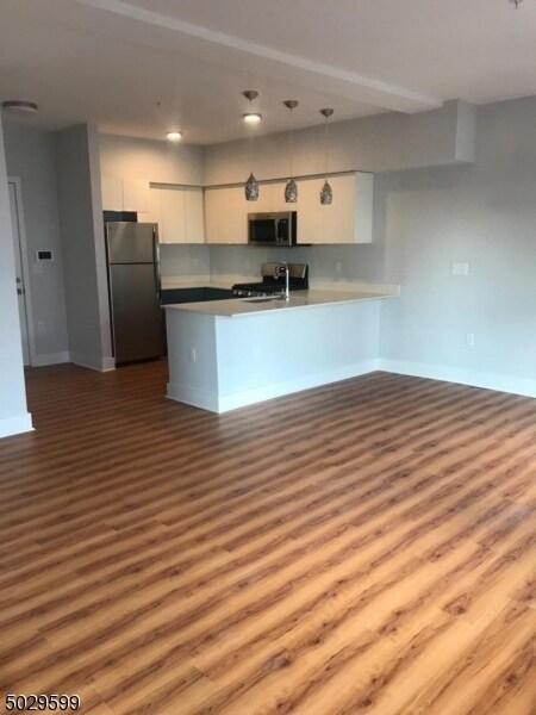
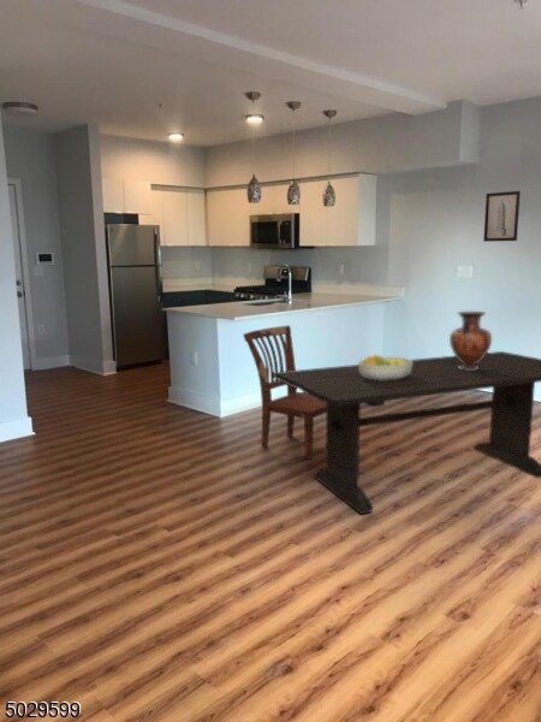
+ wall art (501, 217)
+ dining table (429, 416)
+ fruit bowl (385, 365)
+ dining chair (293, 389)
+ vase (470, 339)
